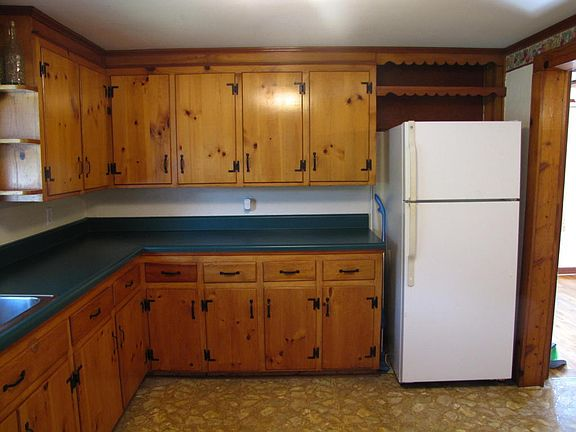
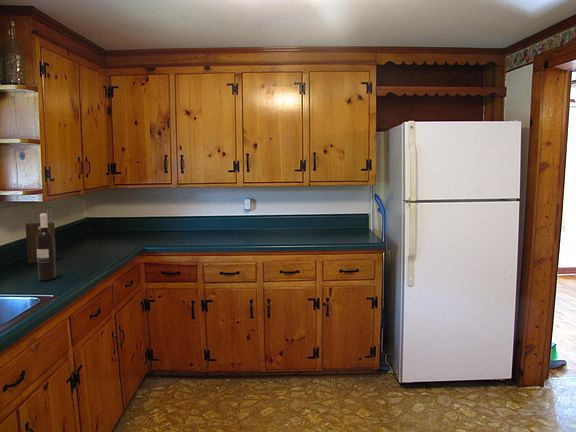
+ cutting board (36, 244)
+ wine bottle (45, 246)
